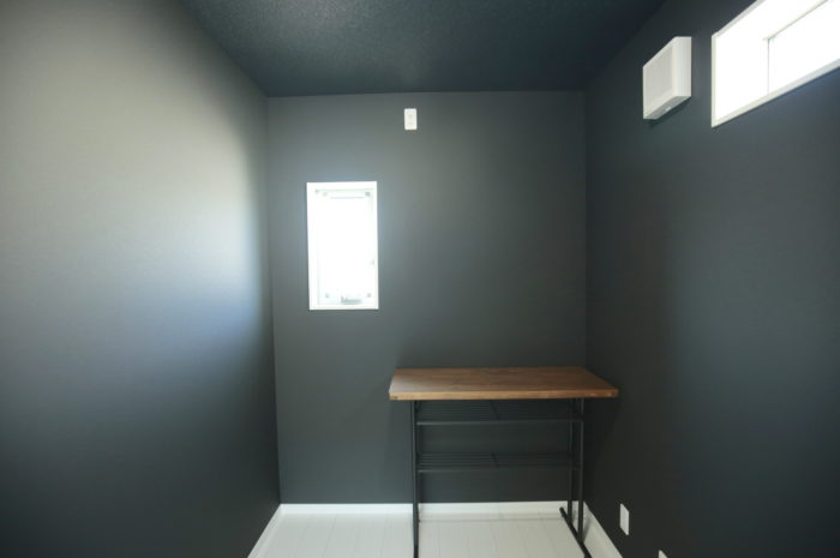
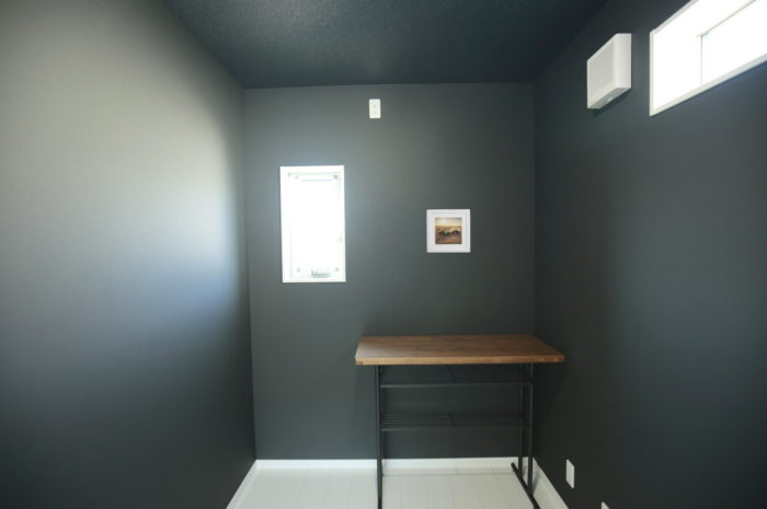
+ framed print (448, 231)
